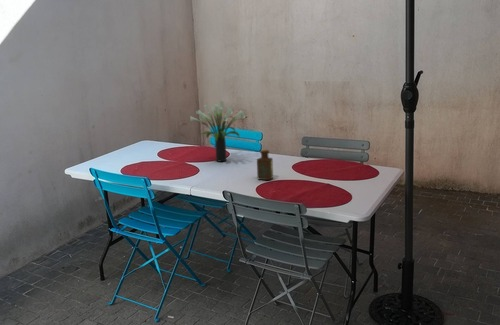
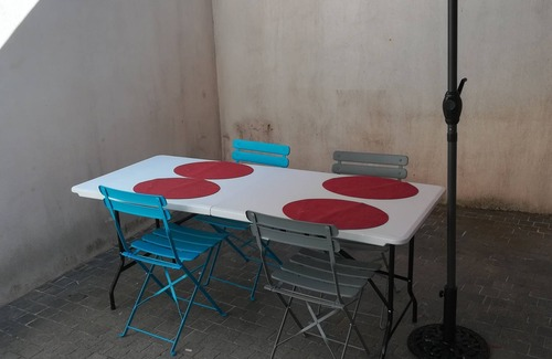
- potted plant (219, 131)
- bottle (264, 164)
